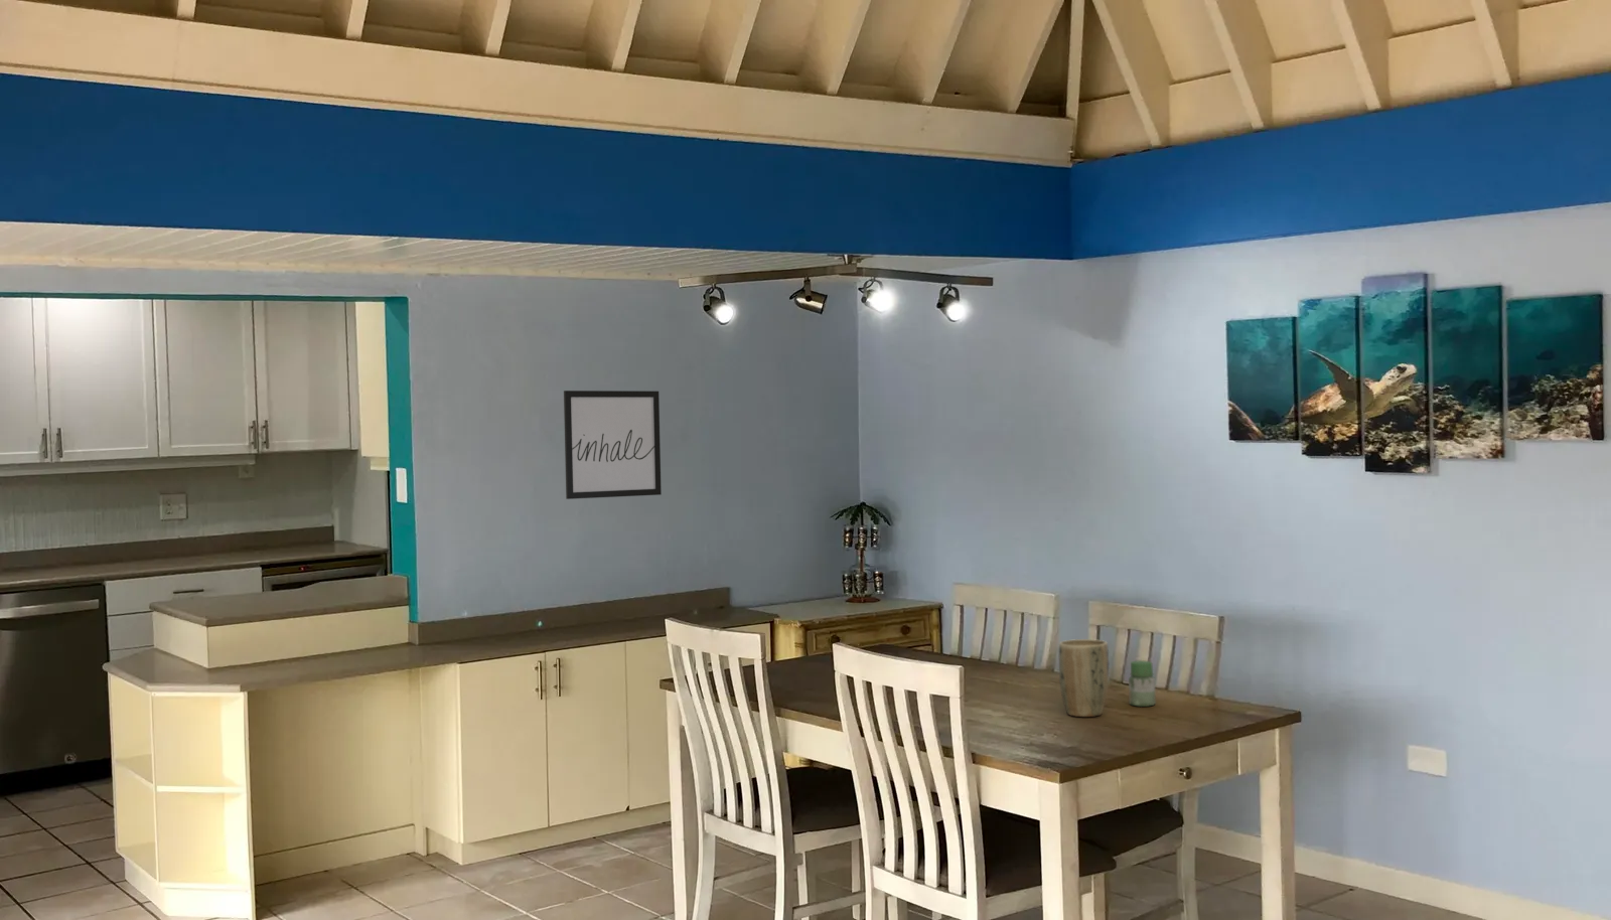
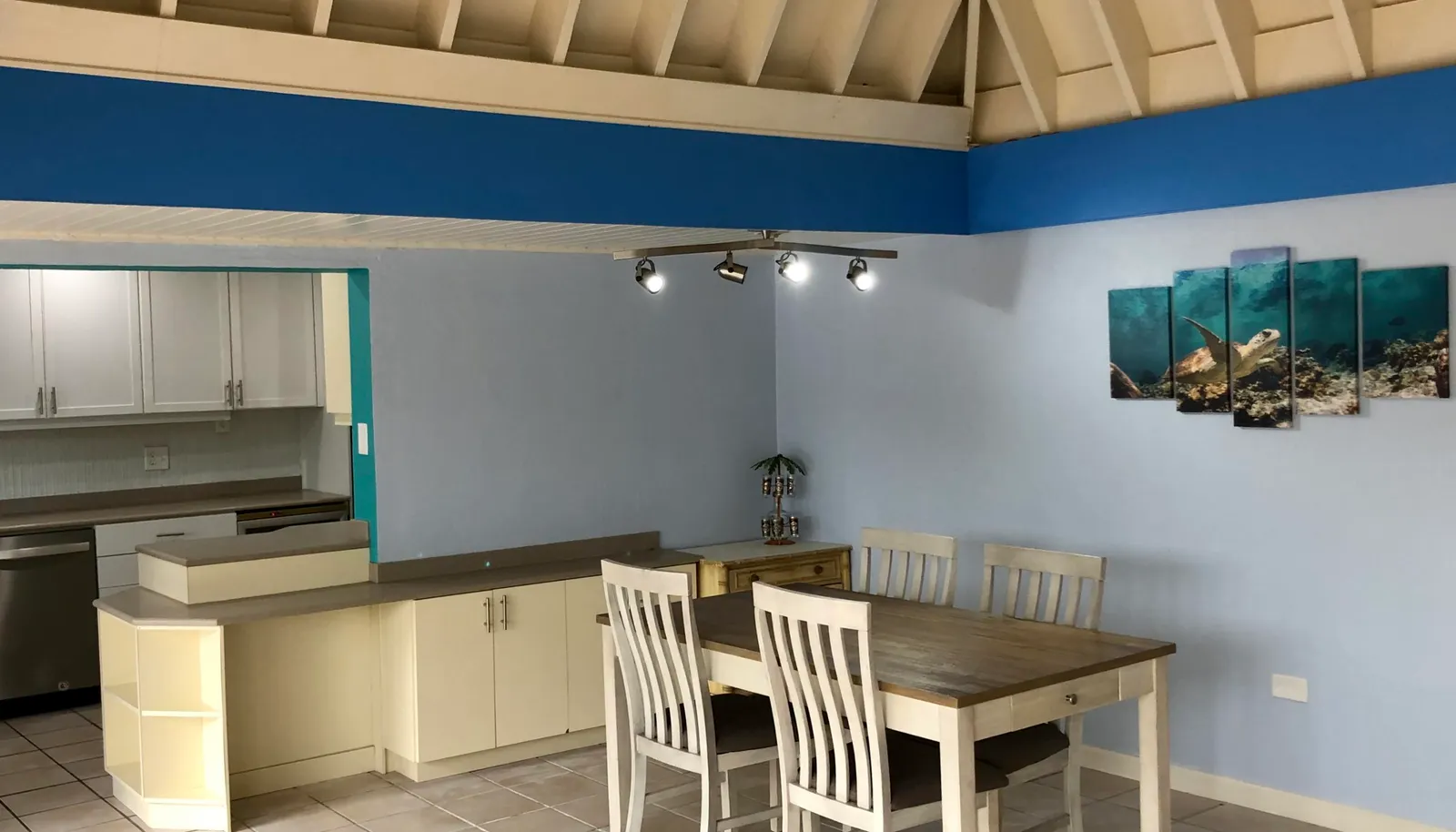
- jar (1142, 682)
- wall art (613, 443)
- plant pot (1083, 678)
